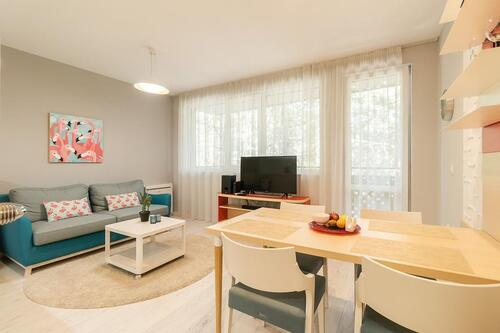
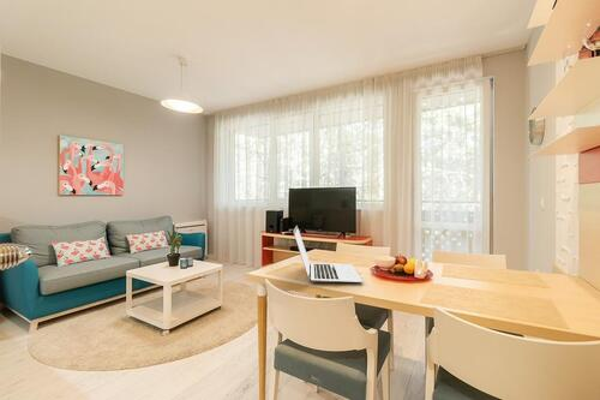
+ laptop (325, 263)
